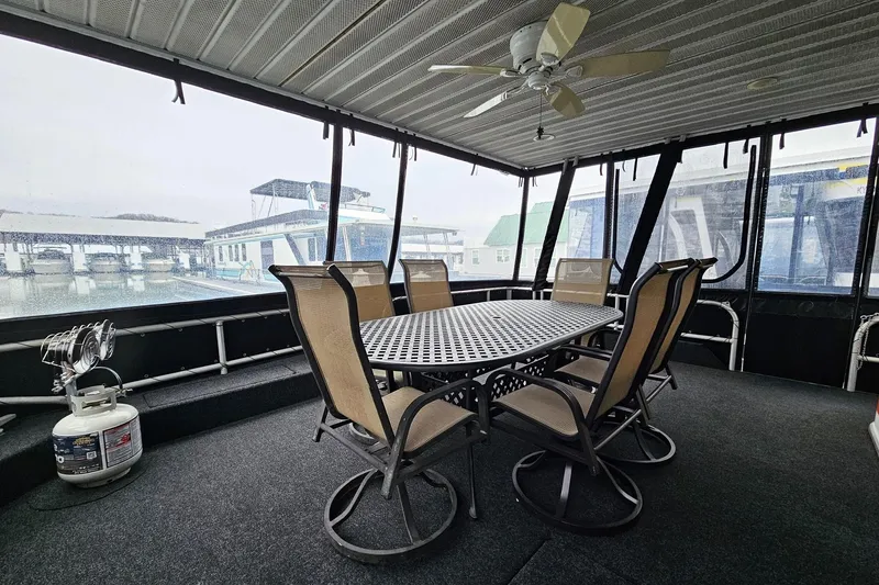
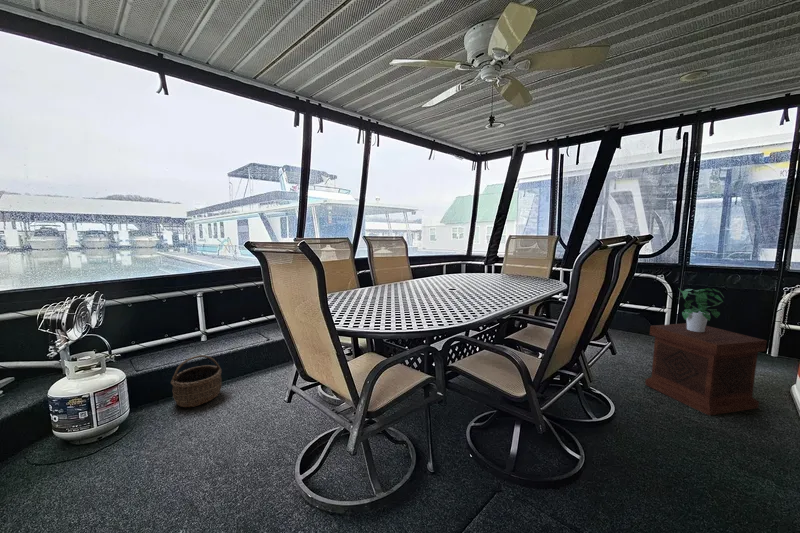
+ potted plant (700, 308)
+ side table (700, 364)
+ wicker basket (197, 377)
